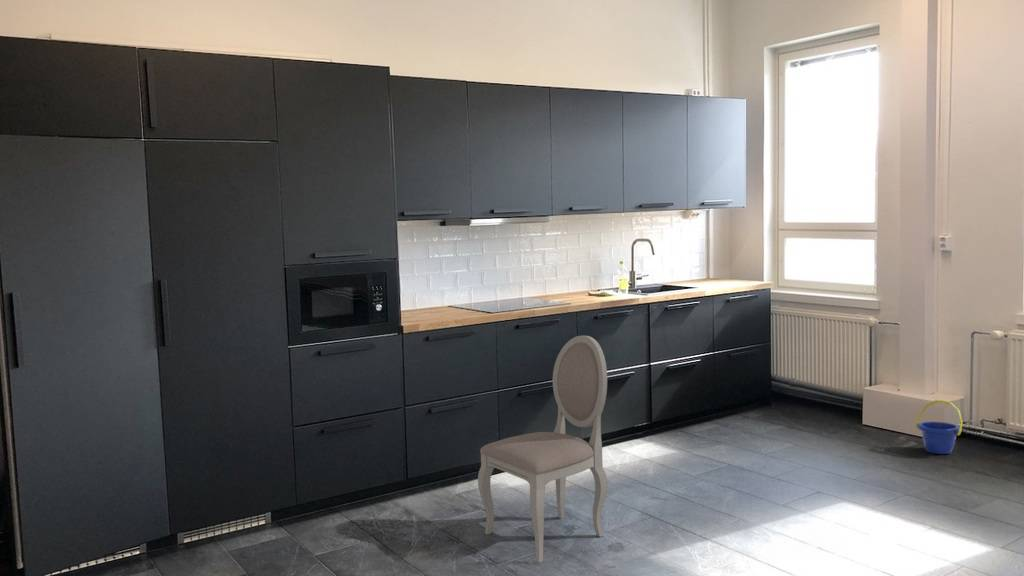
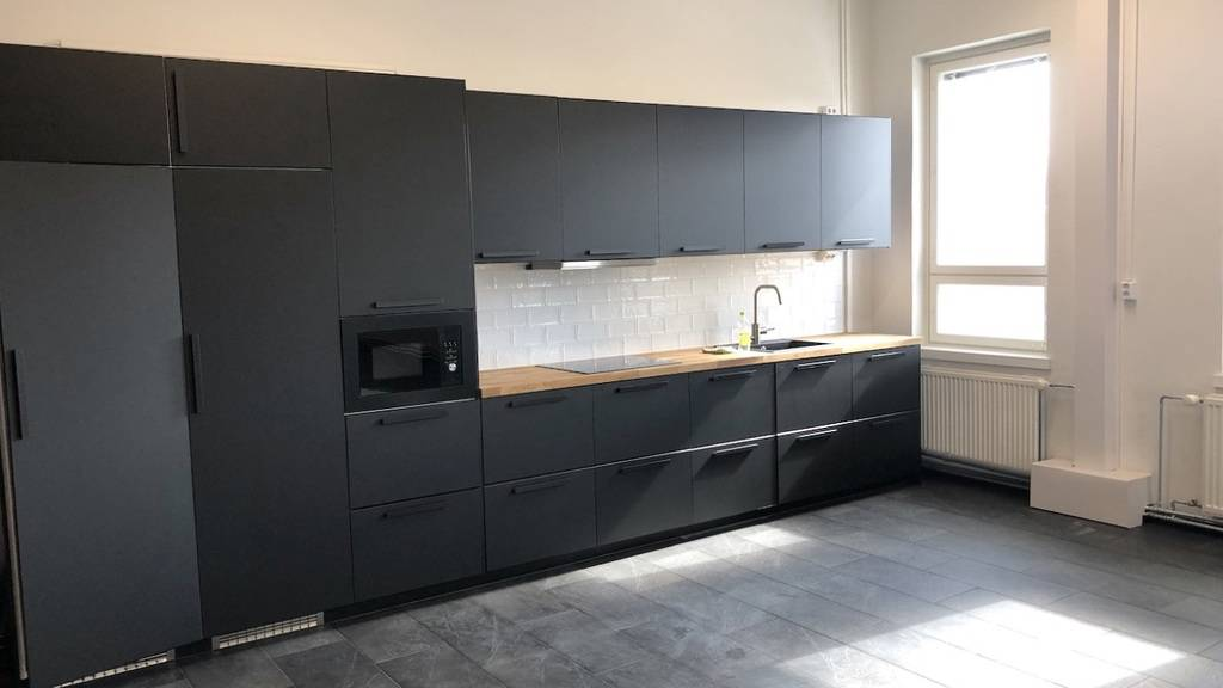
- bucket (938, 426)
- dining chair (540, 440)
